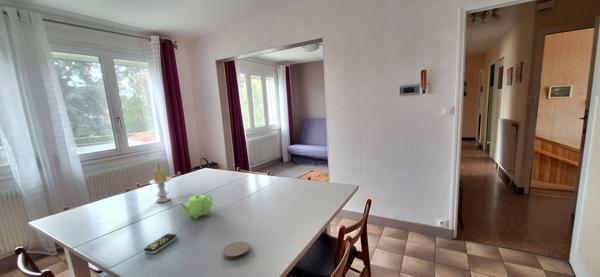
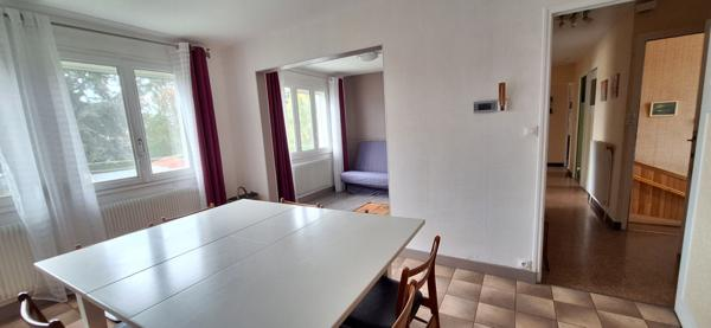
- coaster (236, 250)
- remote control (161, 242)
- teapot (197, 205)
- candle (160, 181)
